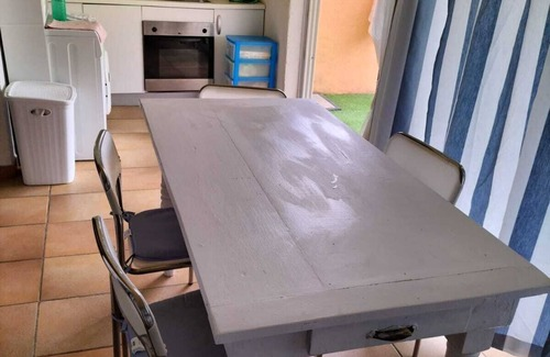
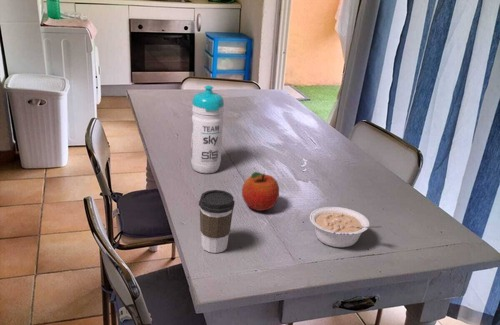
+ fruit (261, 189)
+ legume (340, 226)
+ water bottle (207, 128)
+ coffee cup (215, 222)
